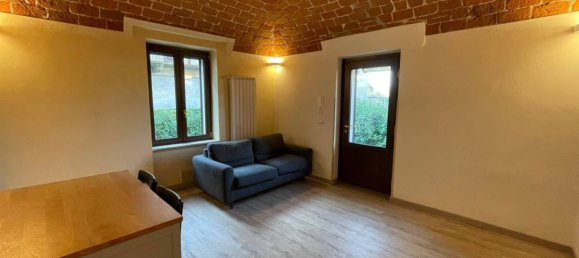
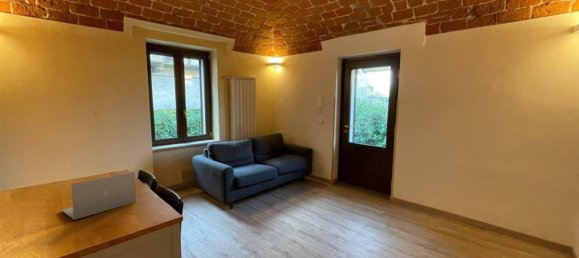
+ laptop (99, 190)
